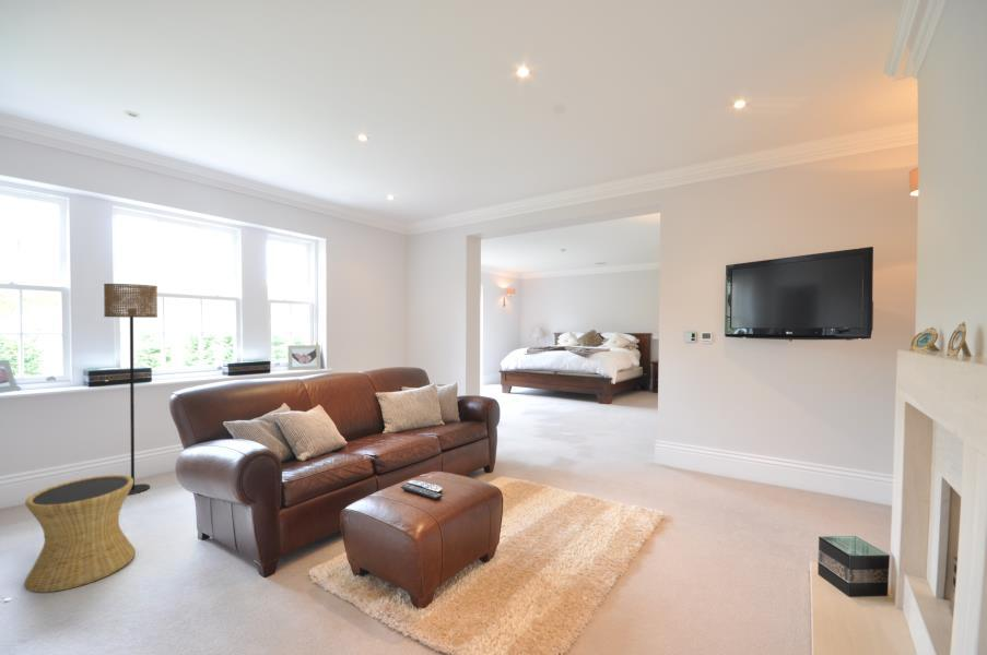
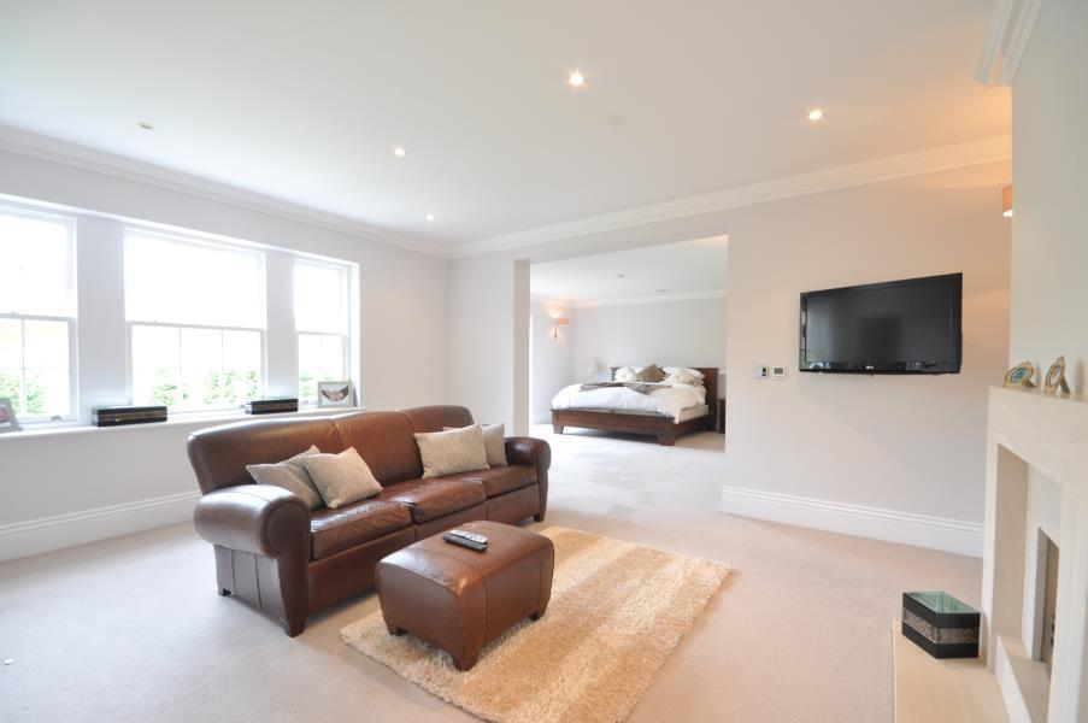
- side table (83, 528)
- floor lamp (131, 388)
